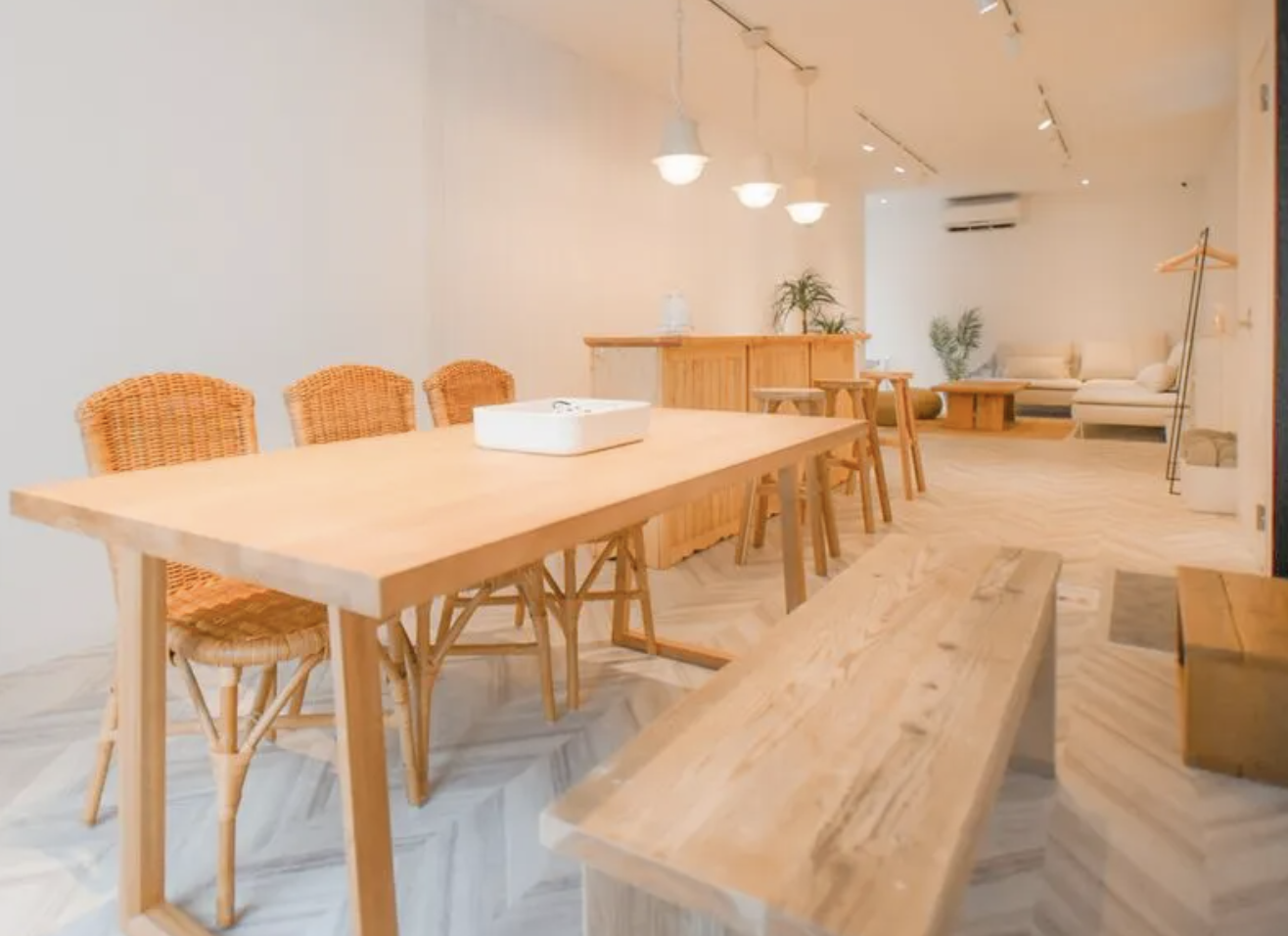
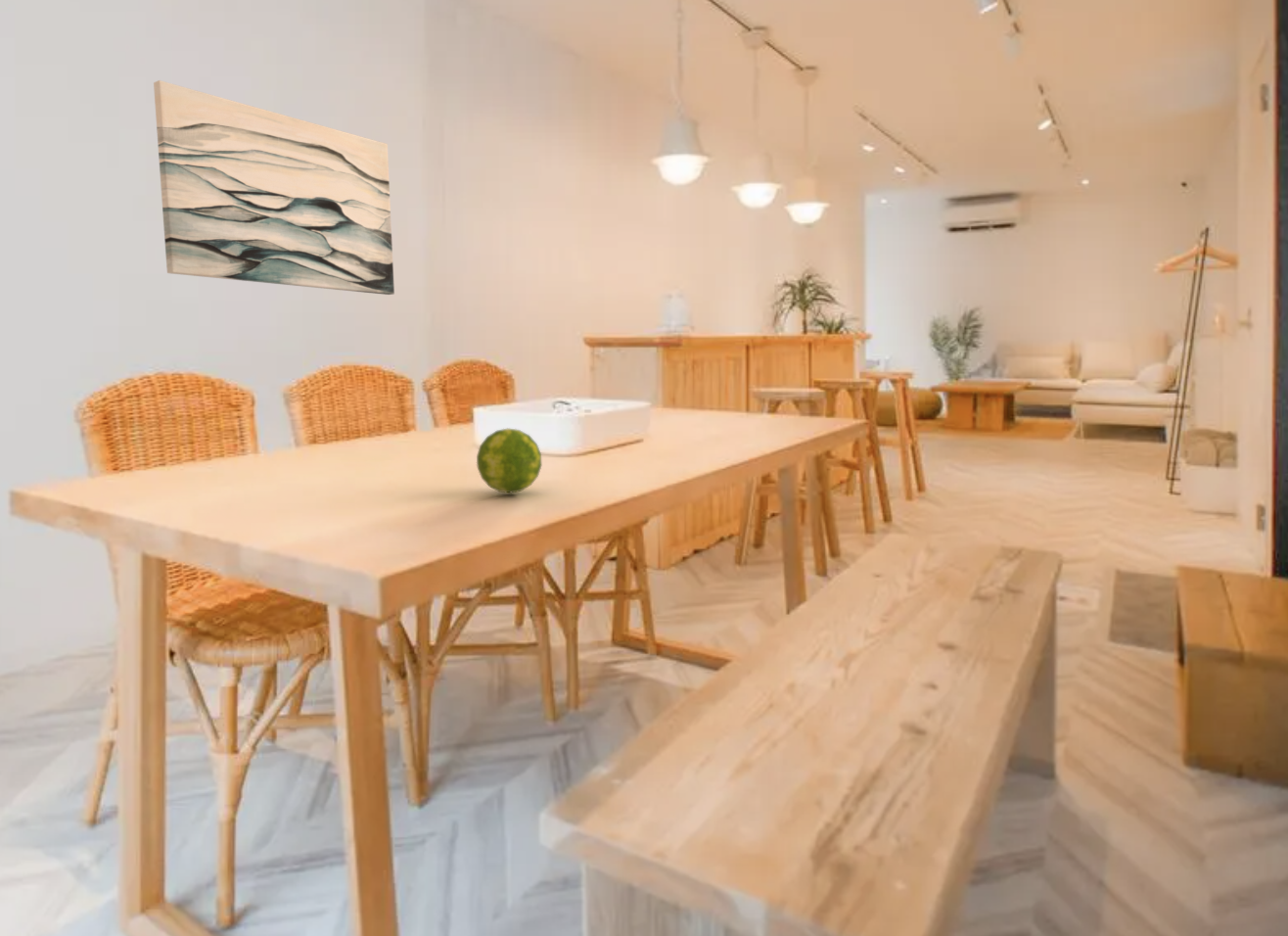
+ wall art (289, 201)
+ fruit (509, 460)
